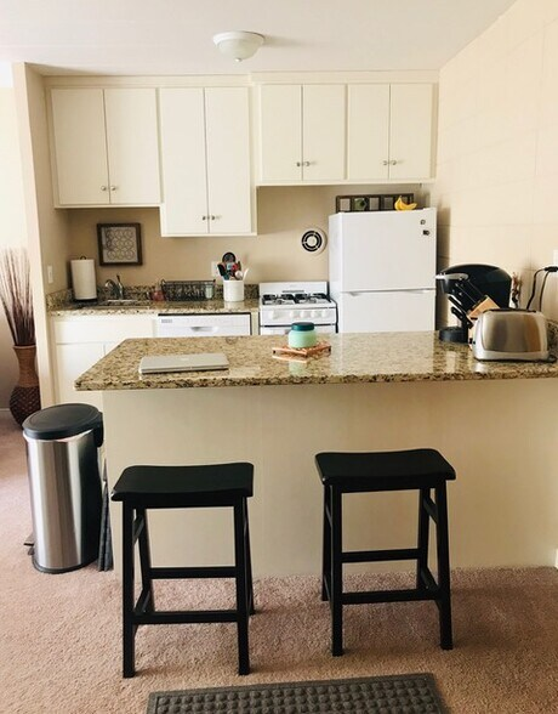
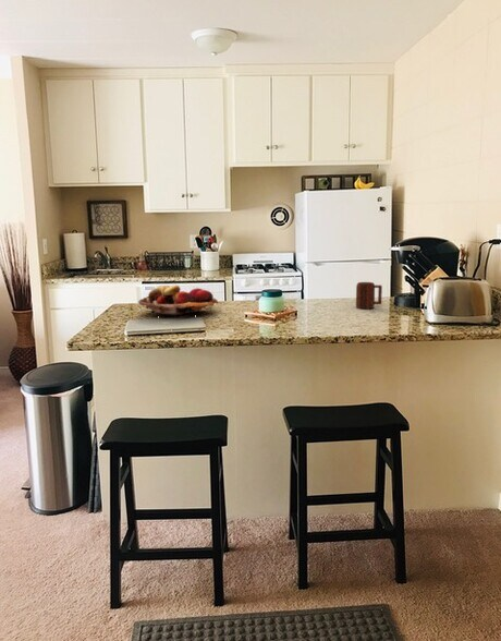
+ fruit basket (176, 299)
+ mug (368, 294)
